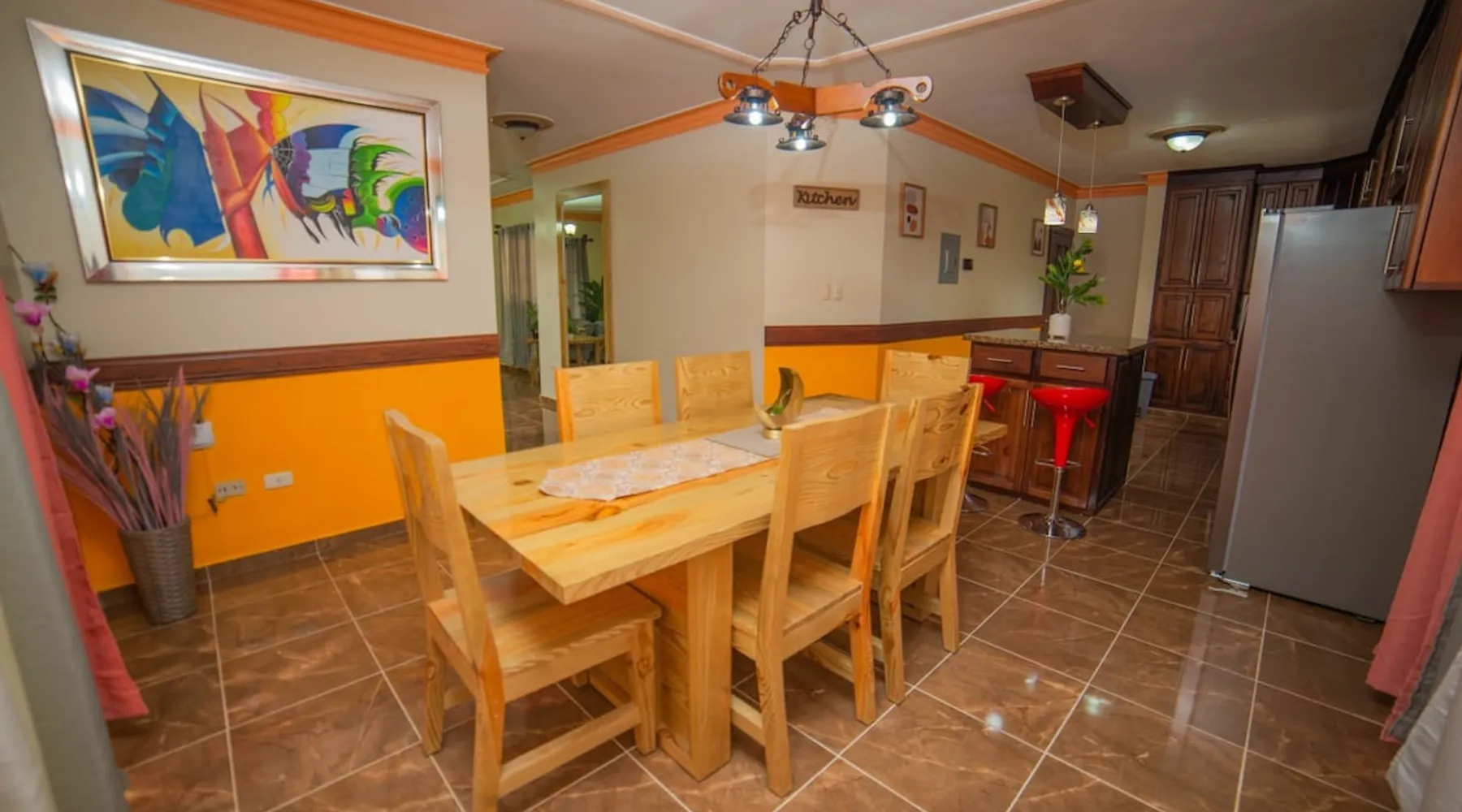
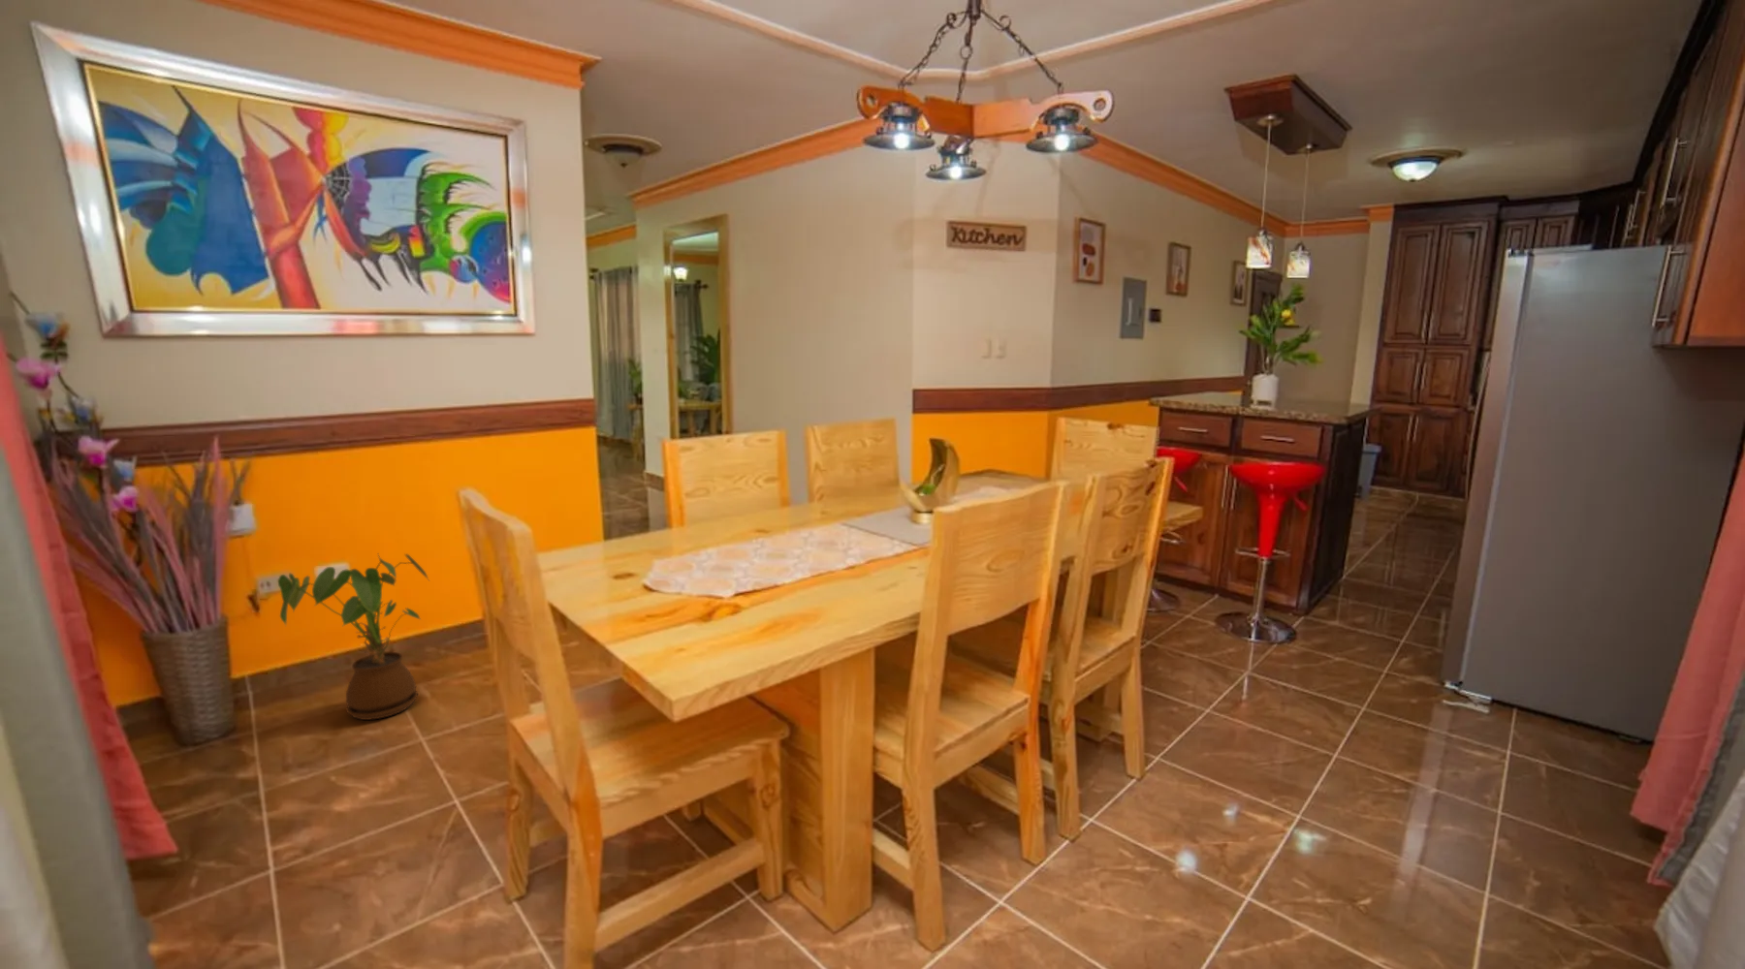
+ house plant (359, 631)
